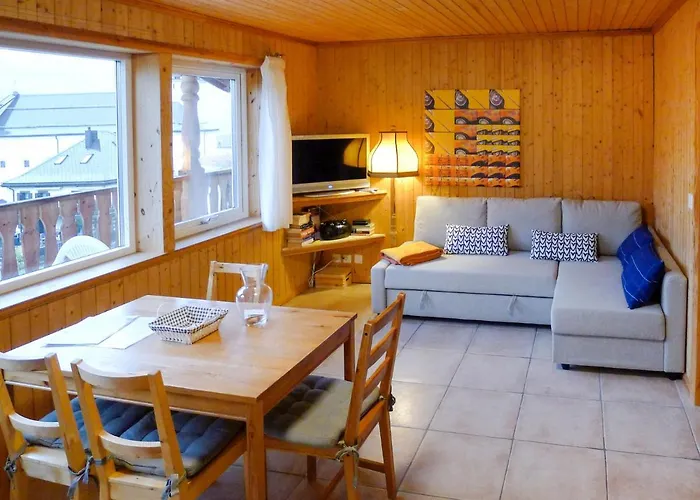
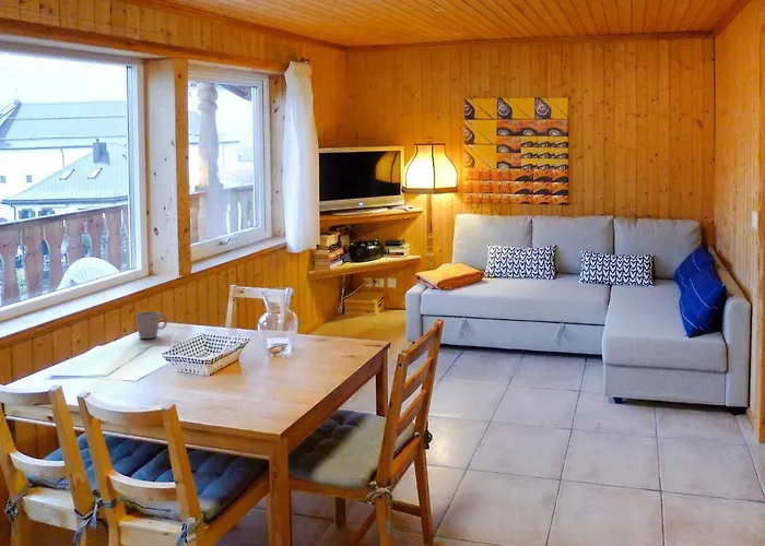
+ mug (152, 324)
